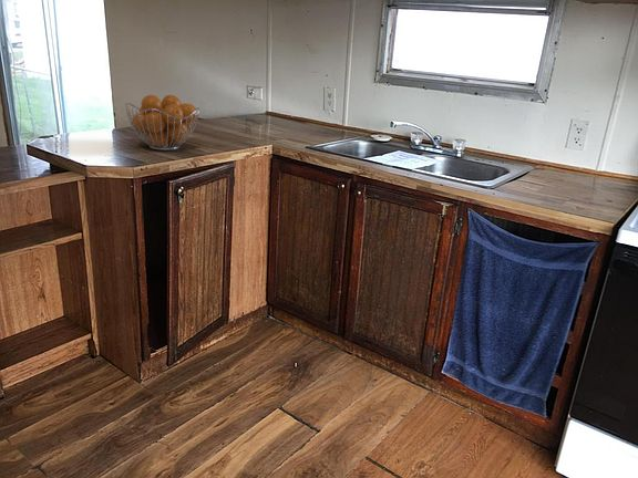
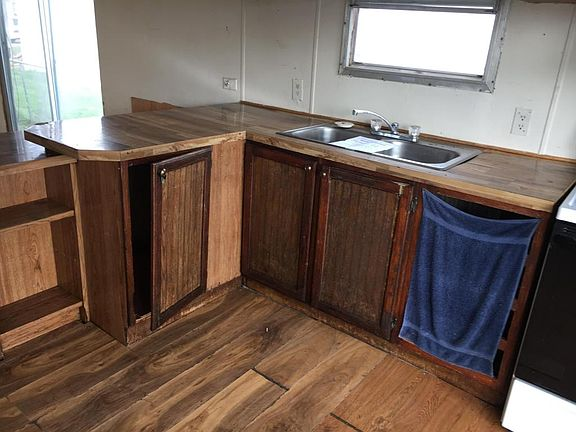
- fruit basket (163, 121)
